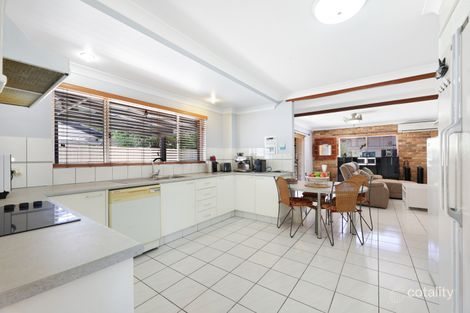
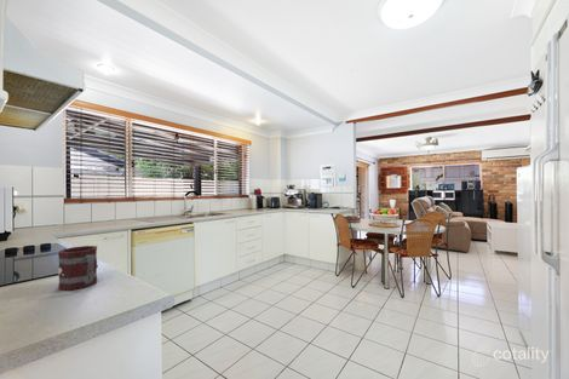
+ mug (81, 268)
